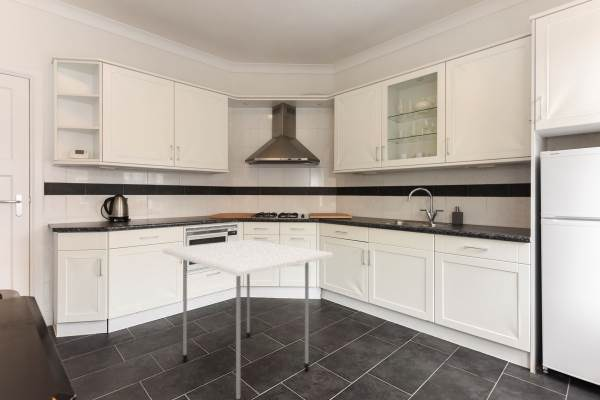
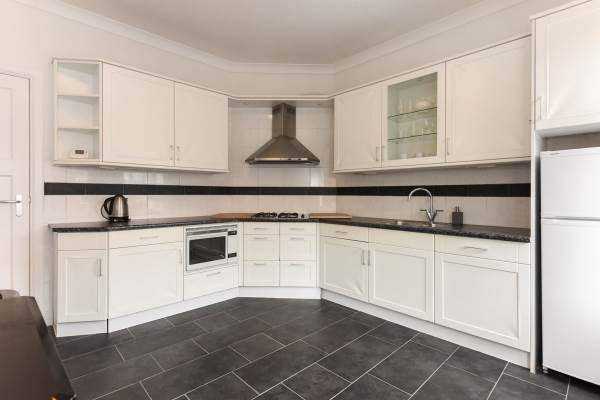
- dining table (247, 307)
